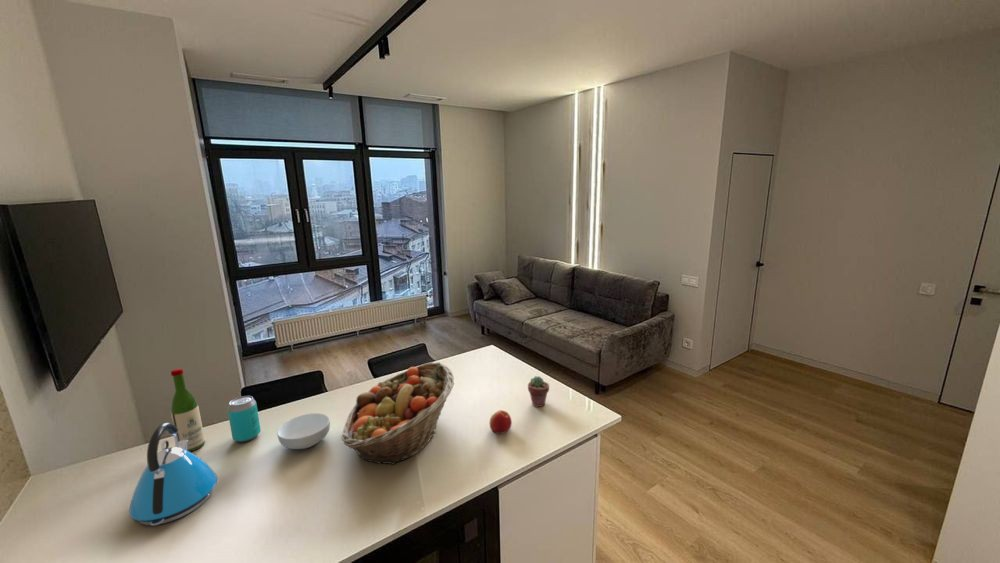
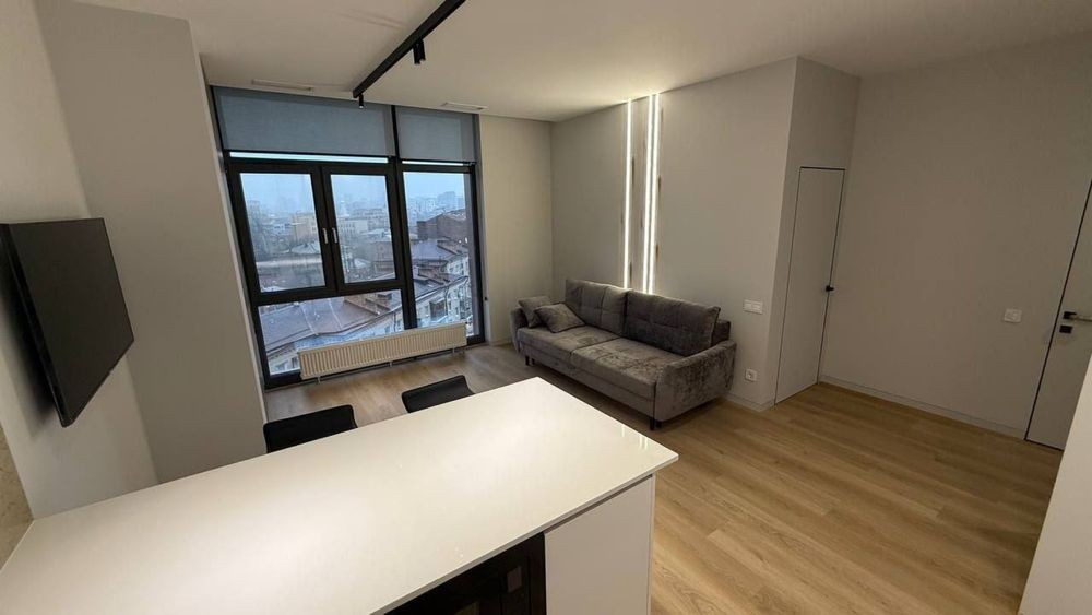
- fruit basket (401, 407)
- beverage can (244, 418)
- wine bottle (184, 409)
- potted succulent (538, 390)
- apple (500, 420)
- cereal bowl (305, 433)
- kettle (167, 465)
